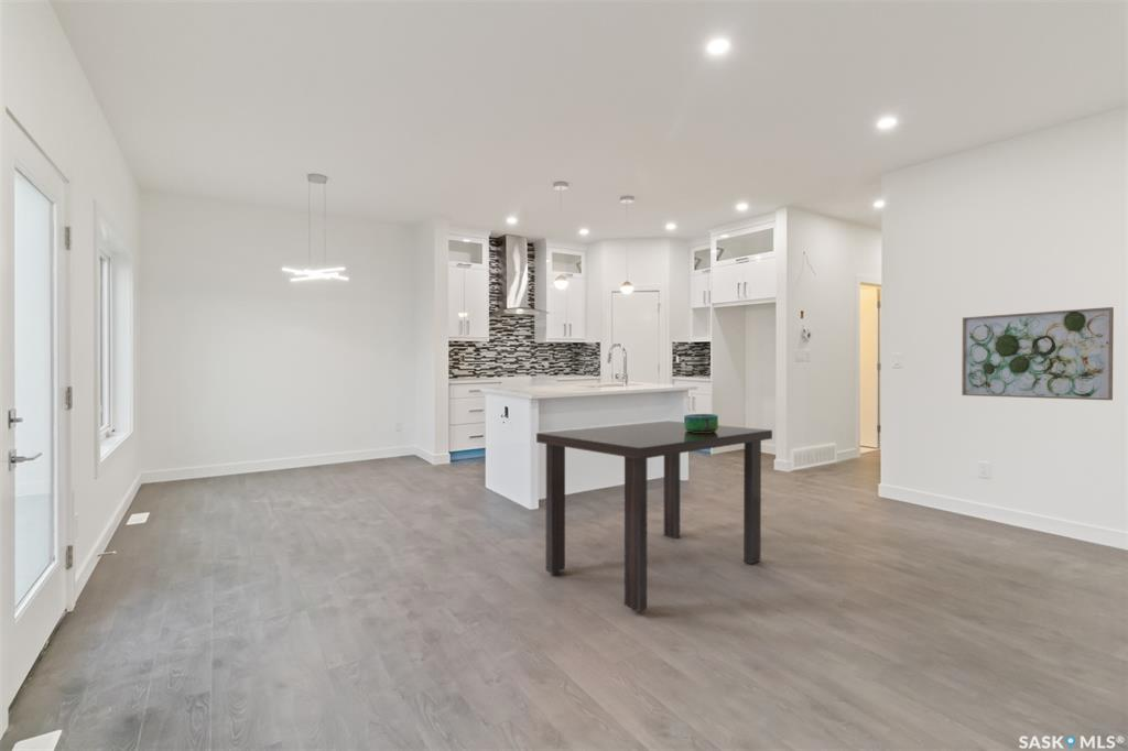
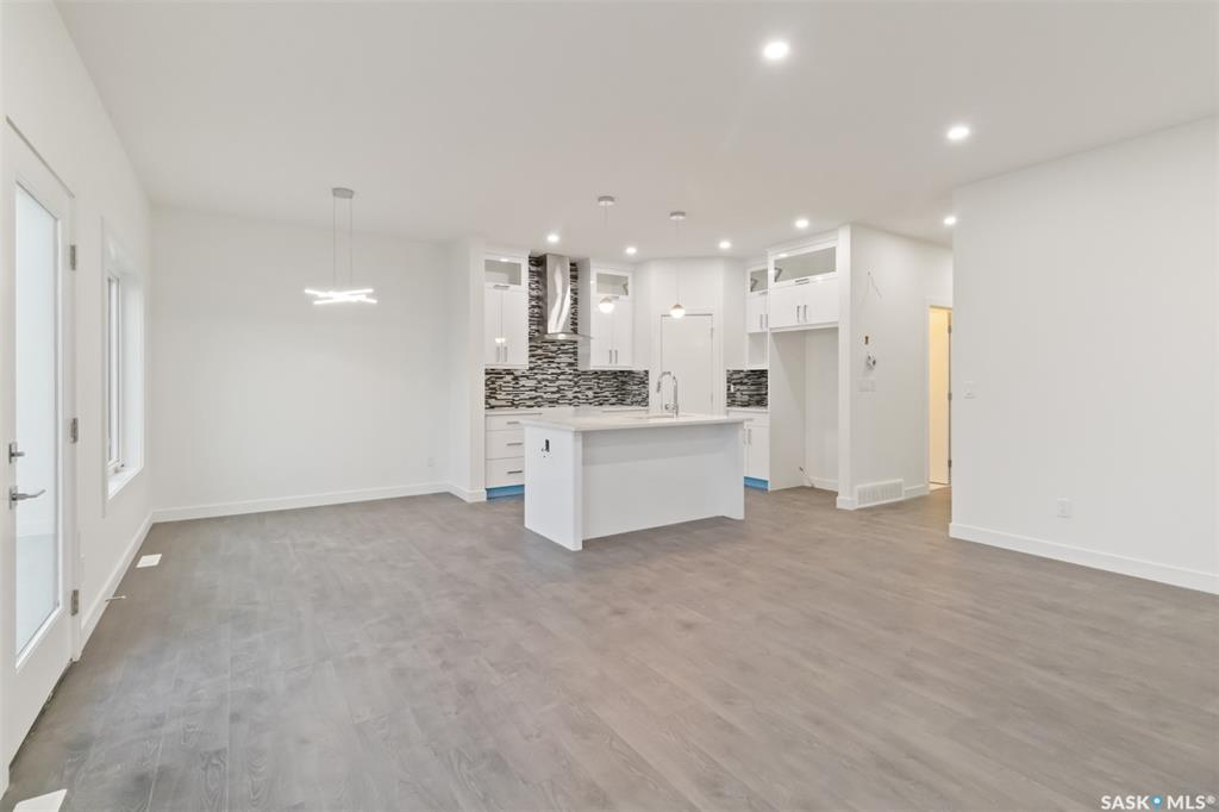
- decorative bowl (701, 422)
- dining table (664, 499)
- wall art (1030, 355)
